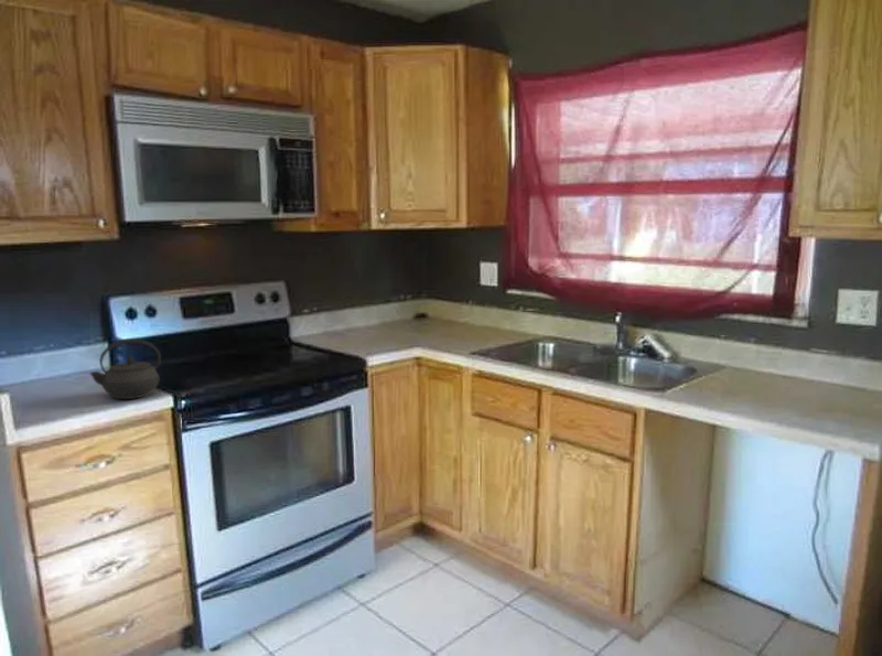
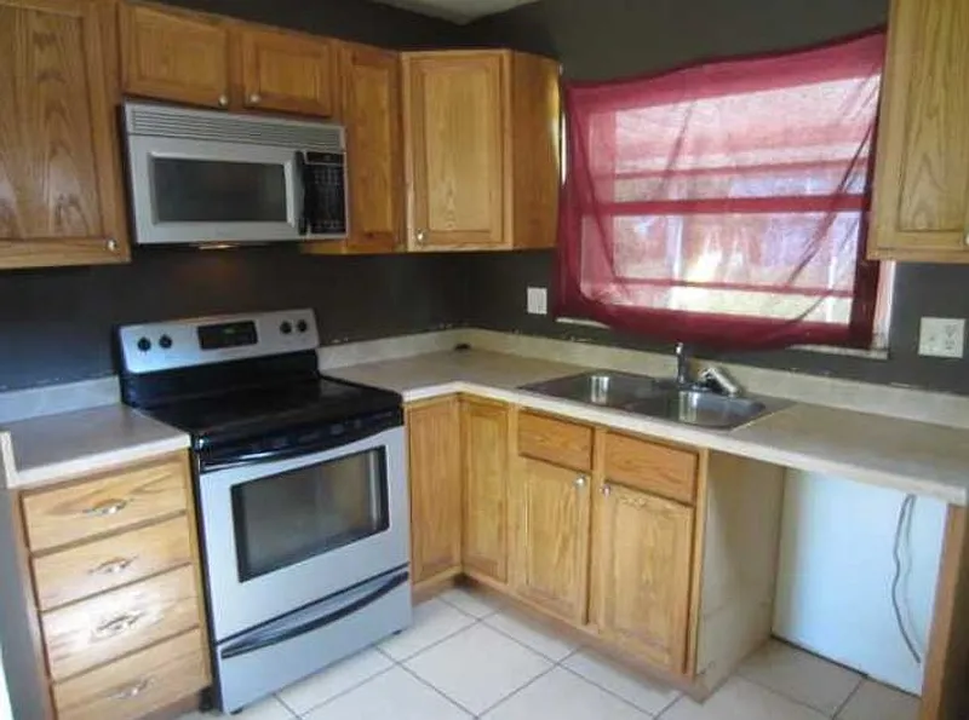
- kettle (126, 367)
